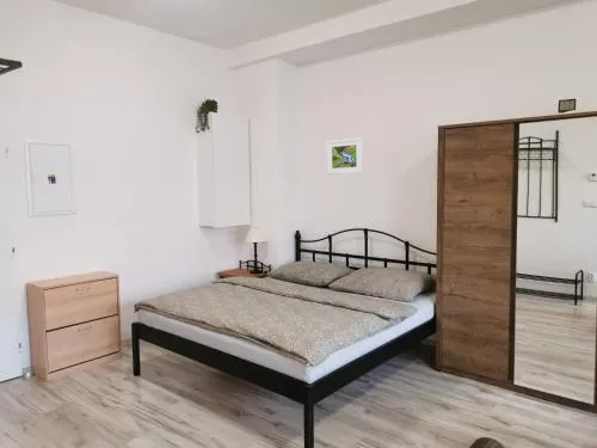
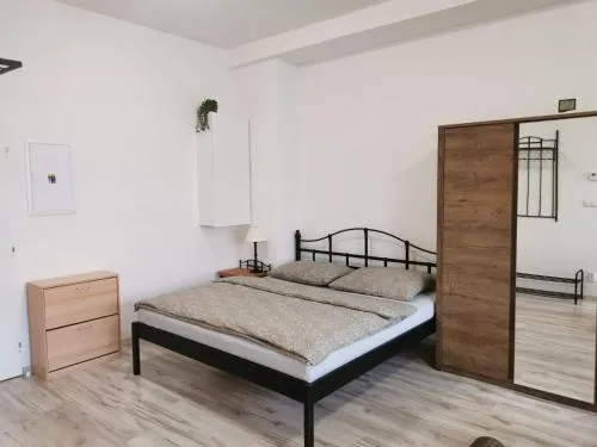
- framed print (344, 157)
